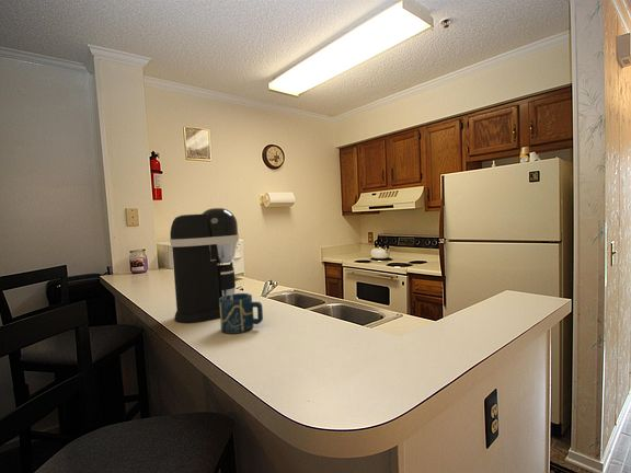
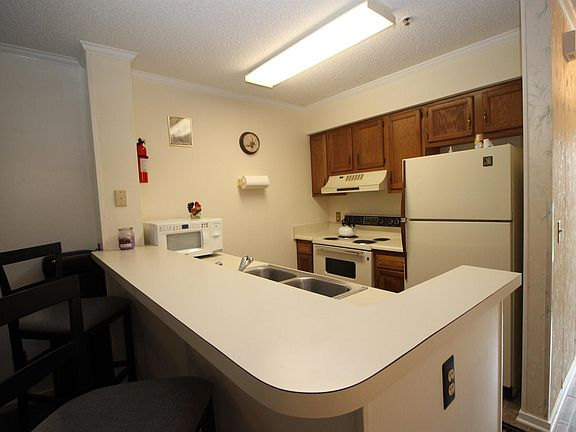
- cup (241, 312)
- coffee maker (207, 261)
